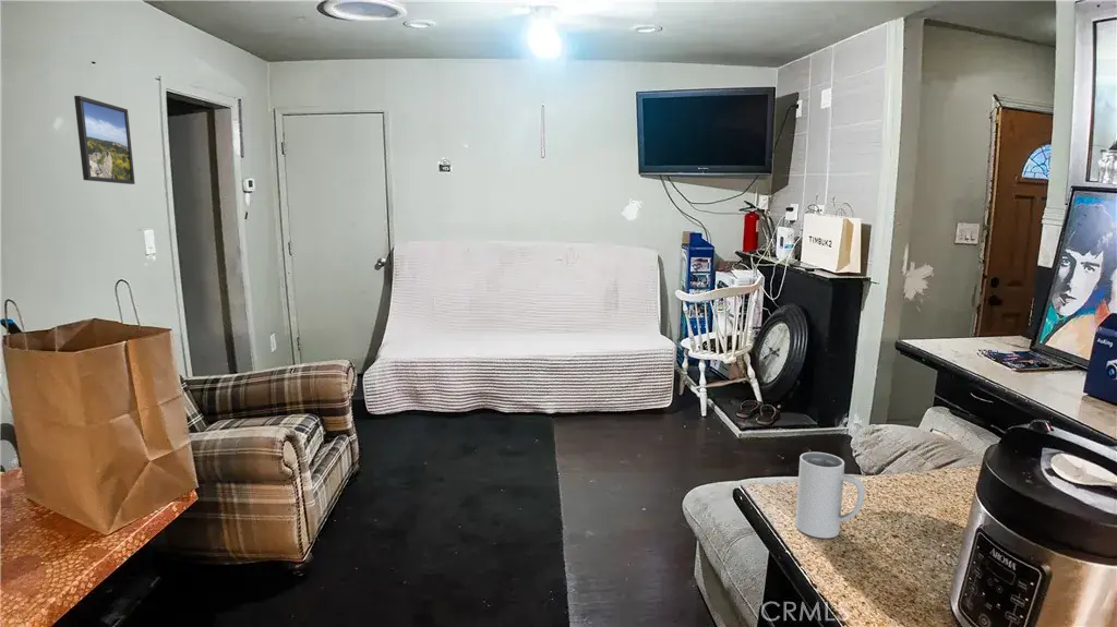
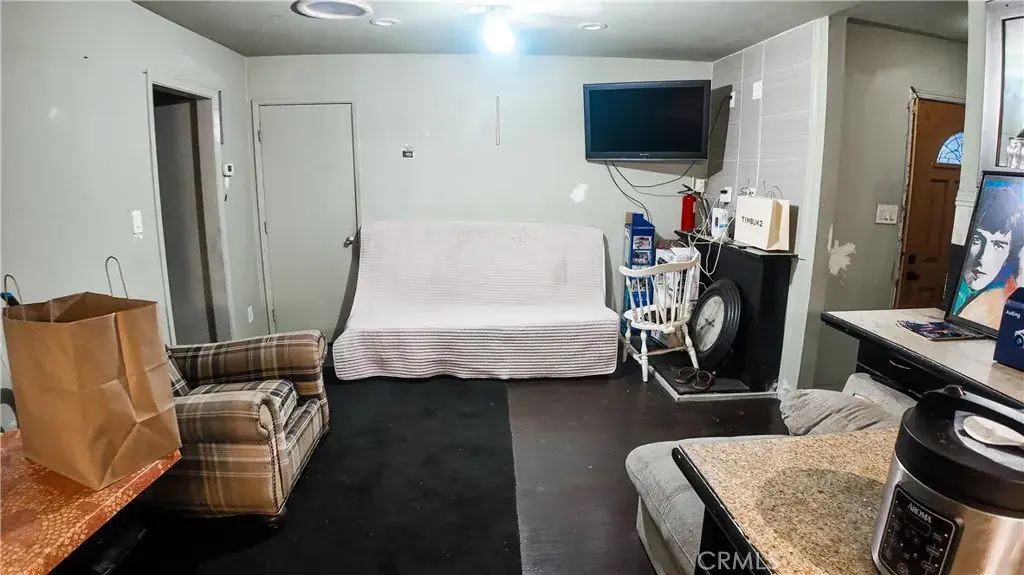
- mug (829, 496)
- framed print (106, 143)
